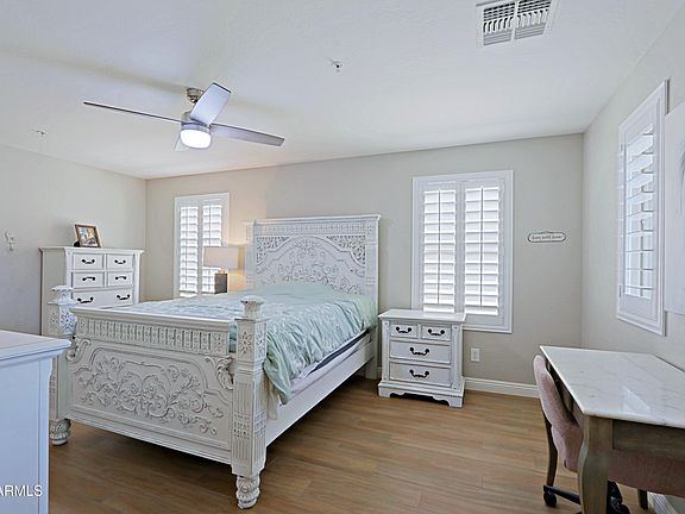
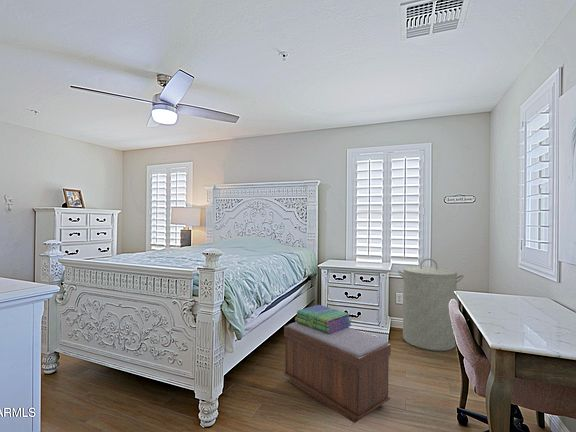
+ laundry hamper (429, 299)
+ bench (333, 361)
+ stack of books (323, 317)
